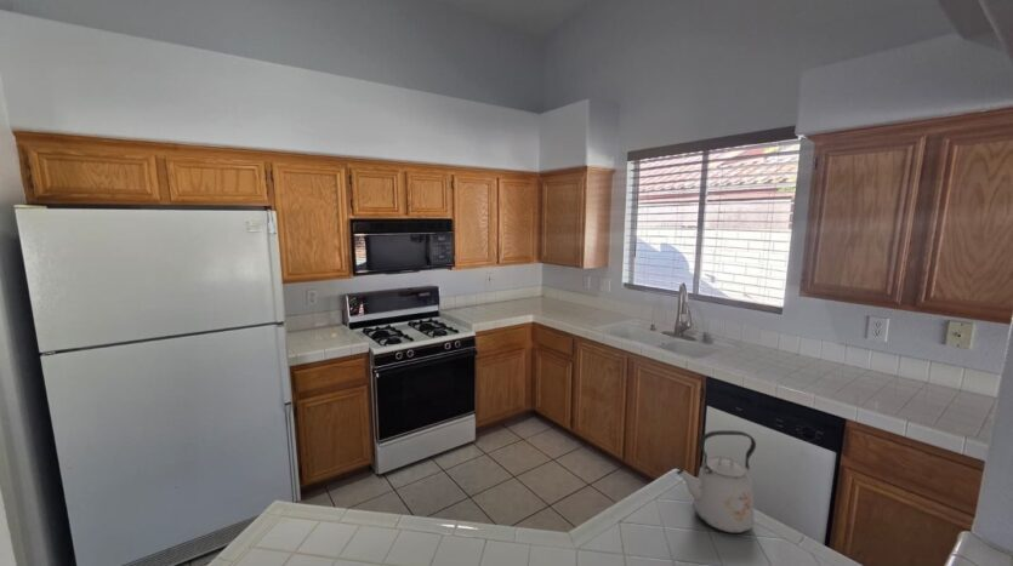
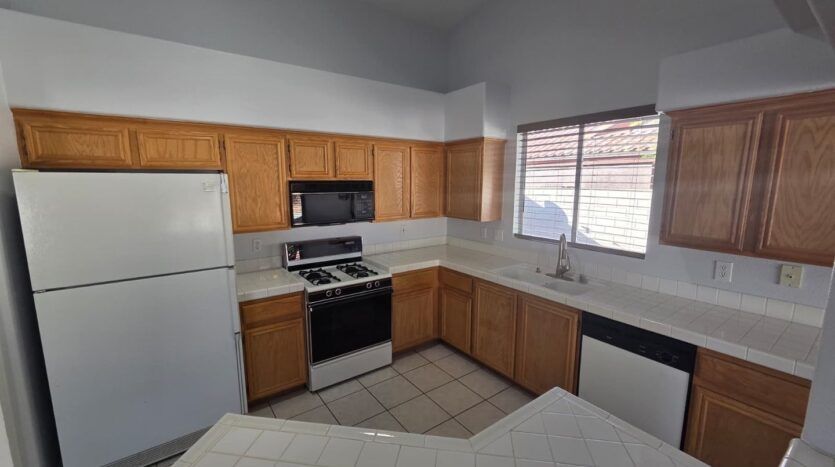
- kettle (713, 475)
